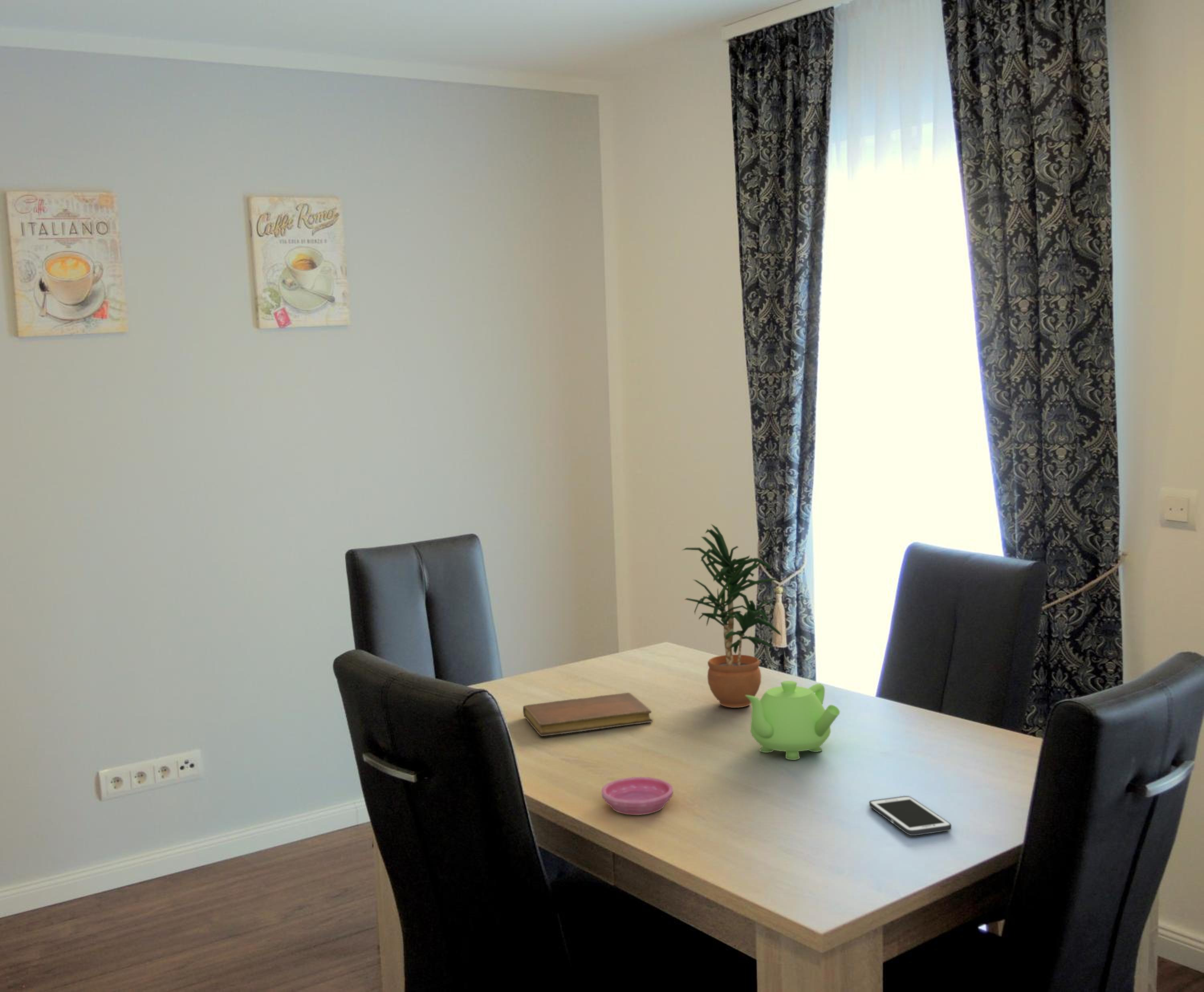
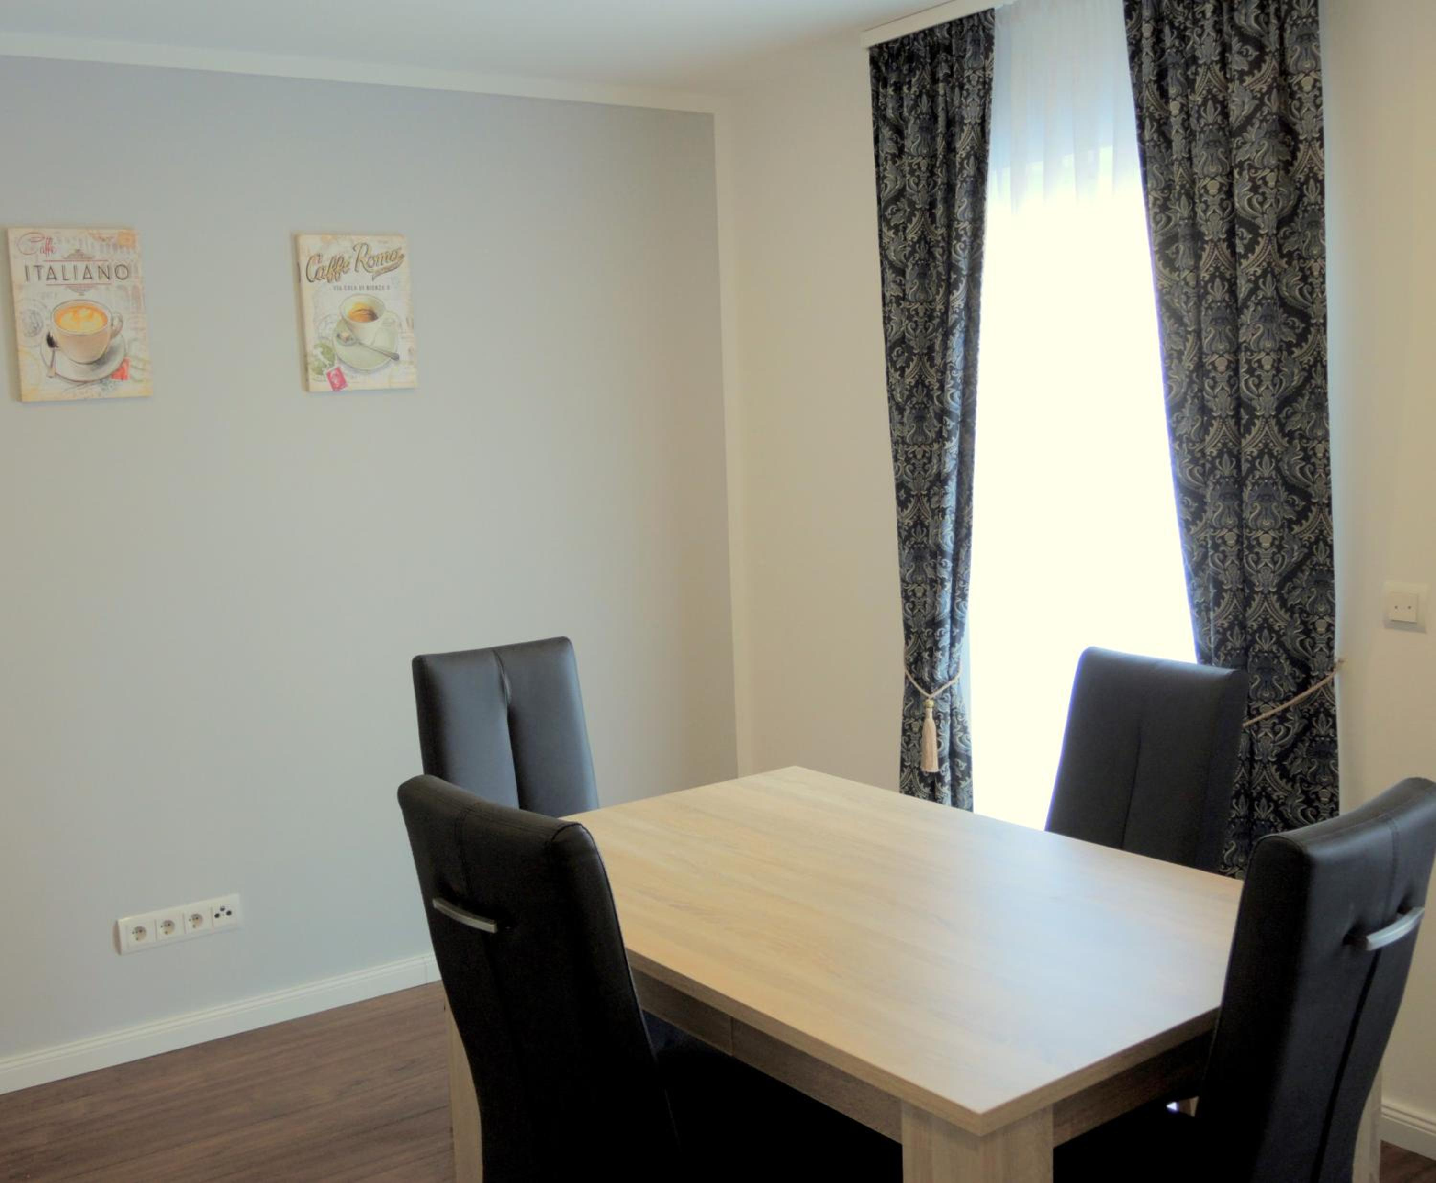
- notebook (586, 713)
- potted plant (733, 613)
- cell phone (909, 815)
- teapot (795, 719)
- saucer (637, 797)
